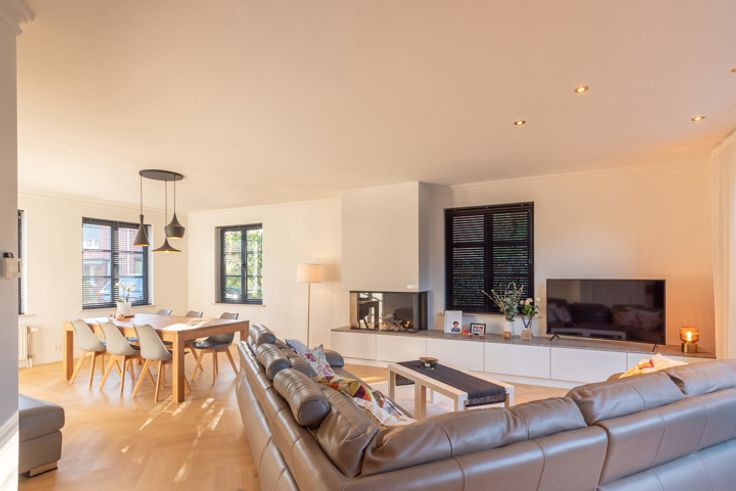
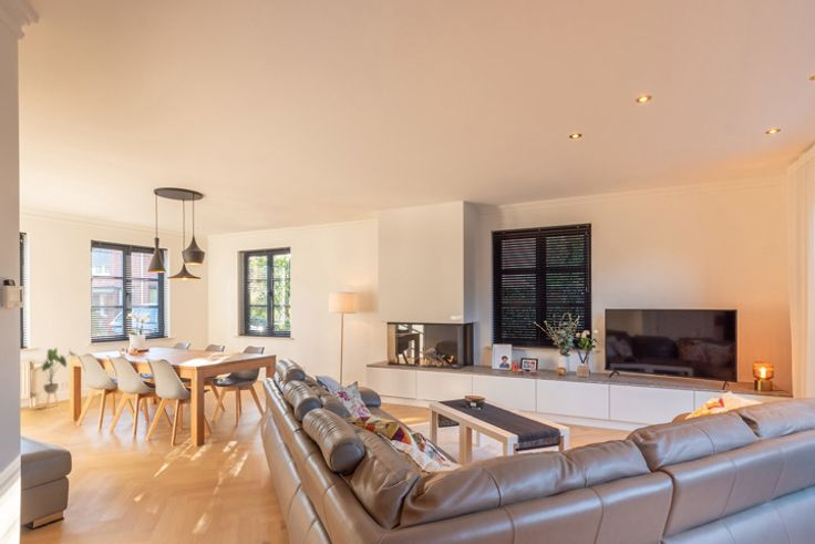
+ house plant (52, 376)
